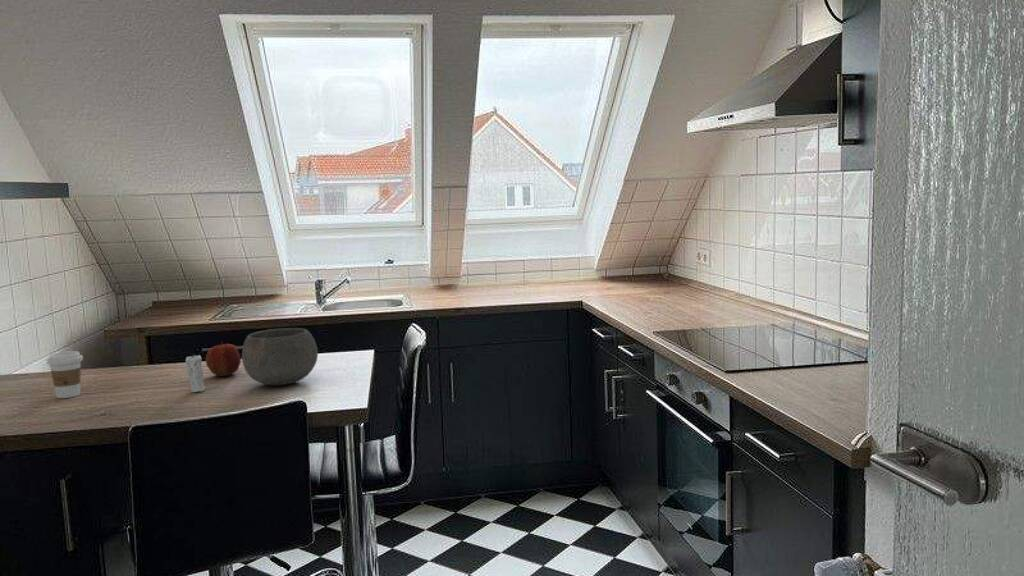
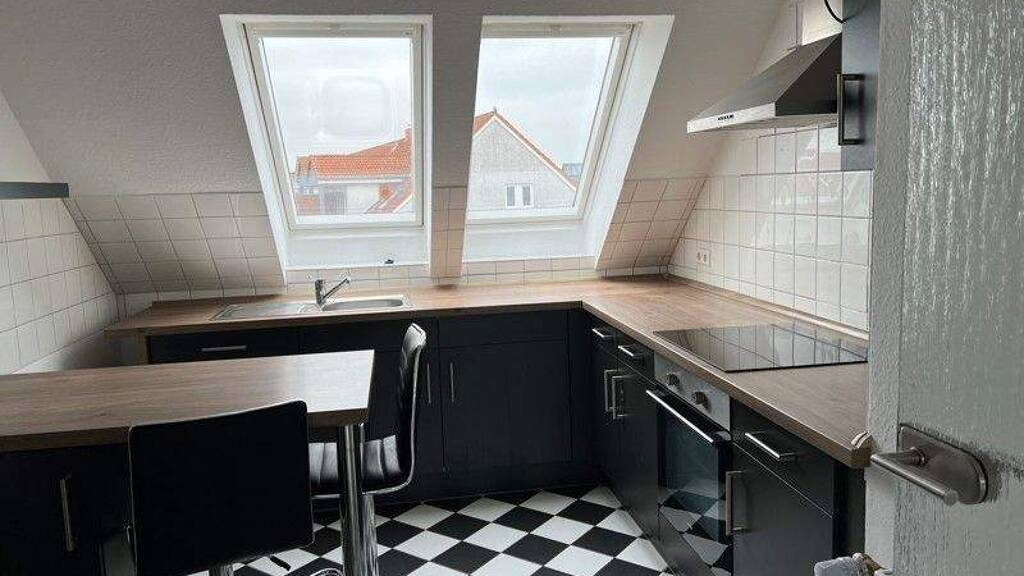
- coffee cup (66, 374)
- bowl (280, 357)
- apple (223, 358)
- candle (194, 369)
